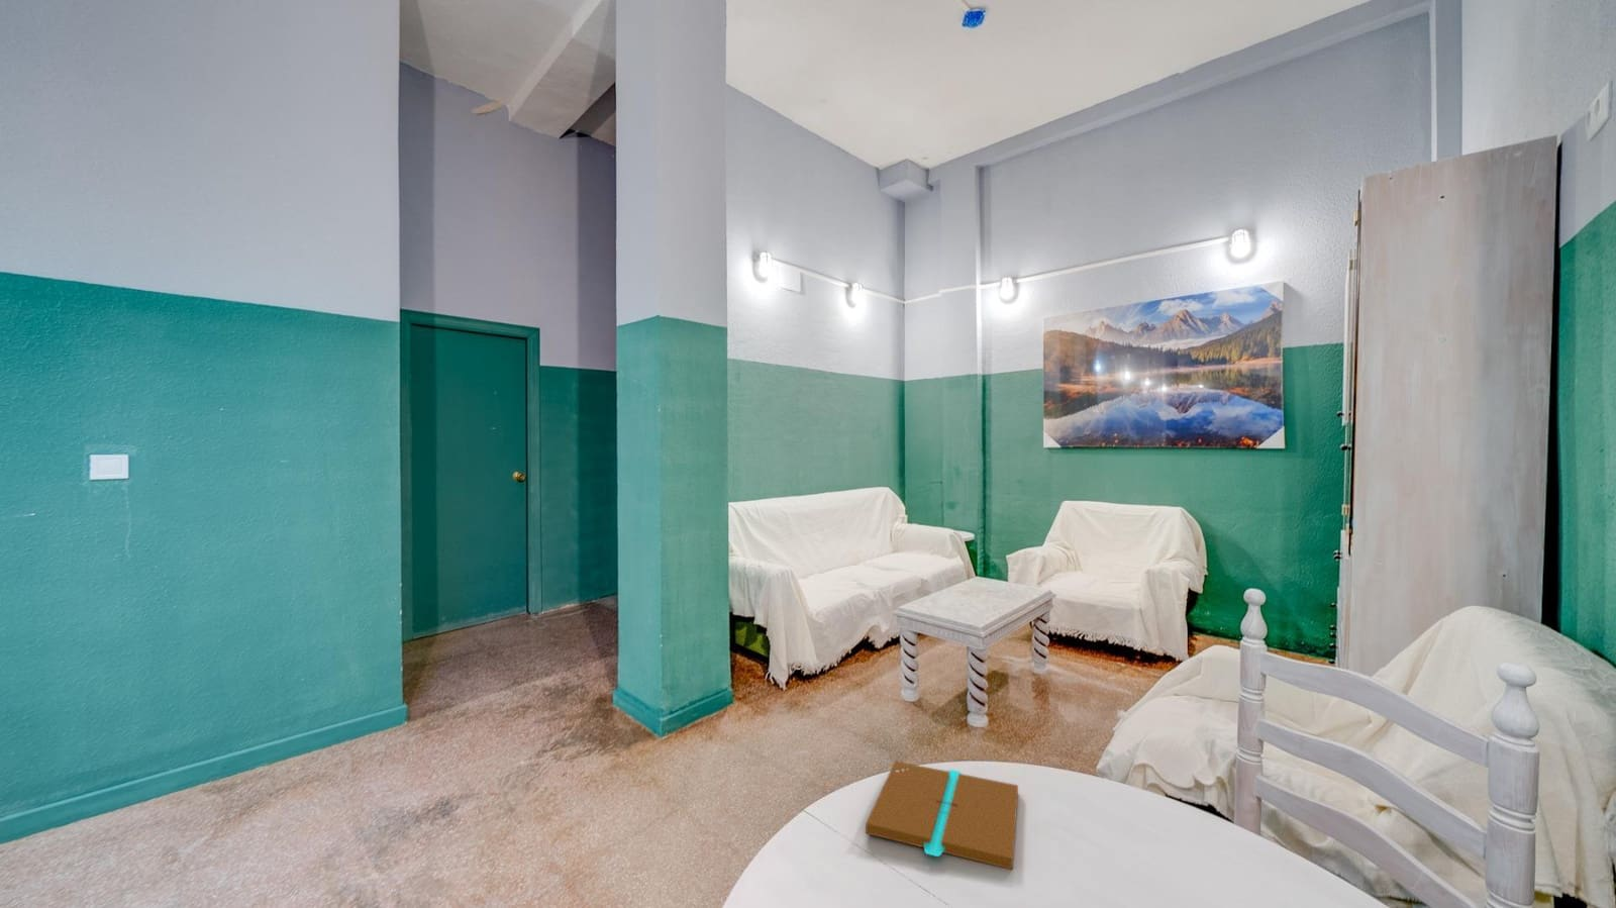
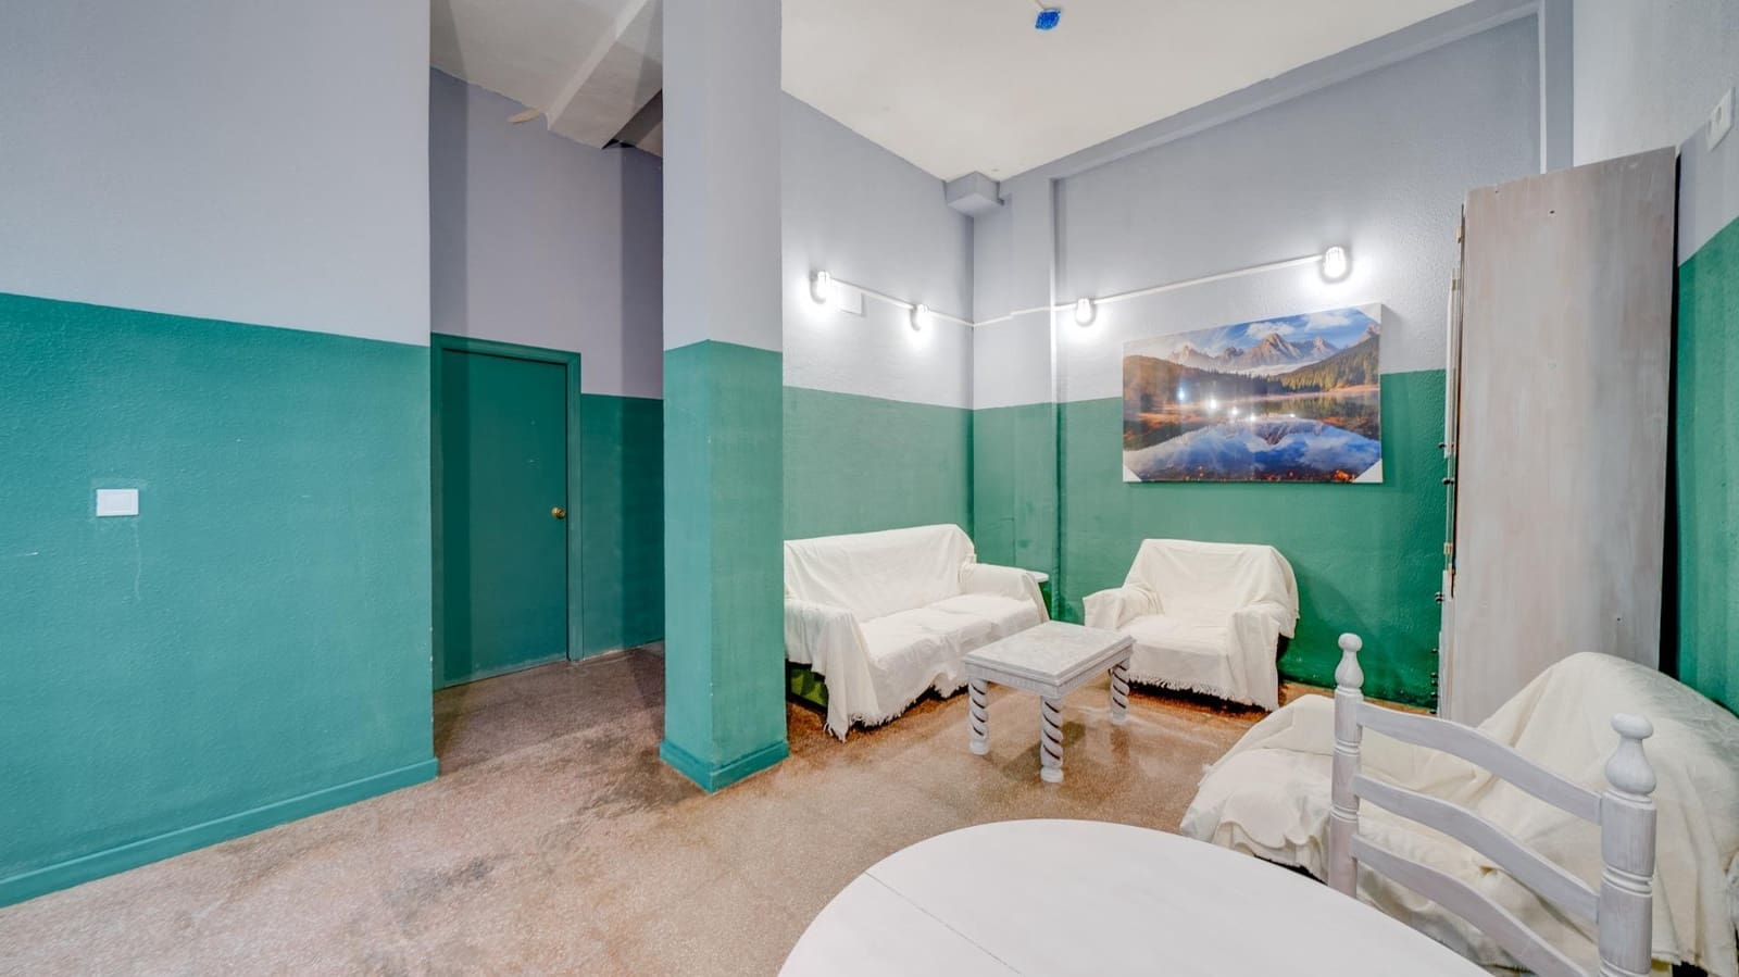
- book (946, 807)
